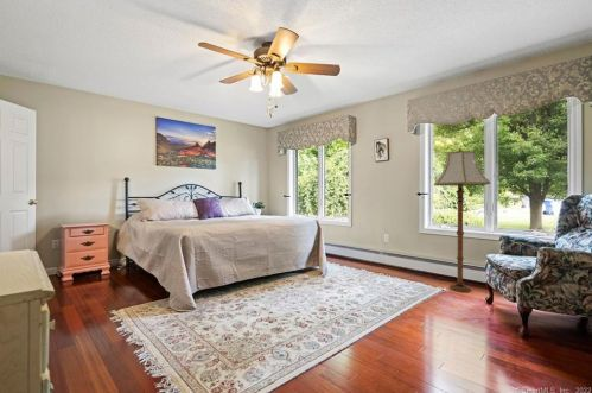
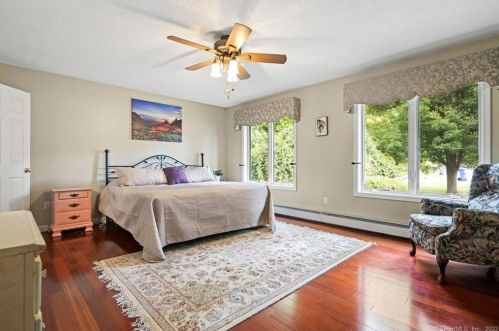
- floor lamp (459, 217)
